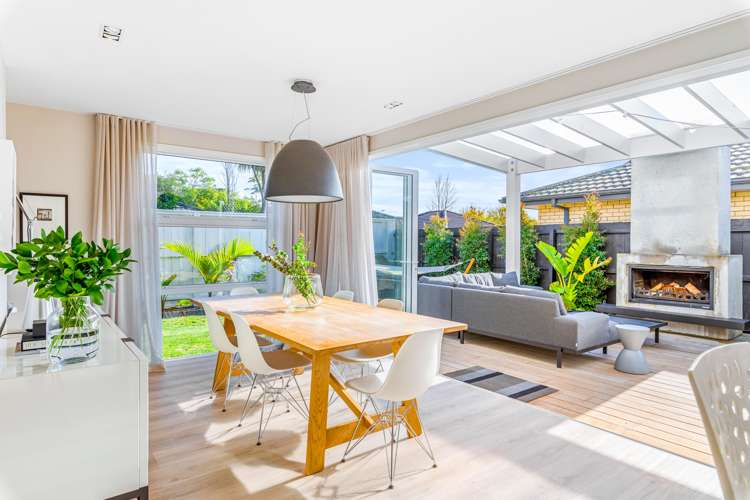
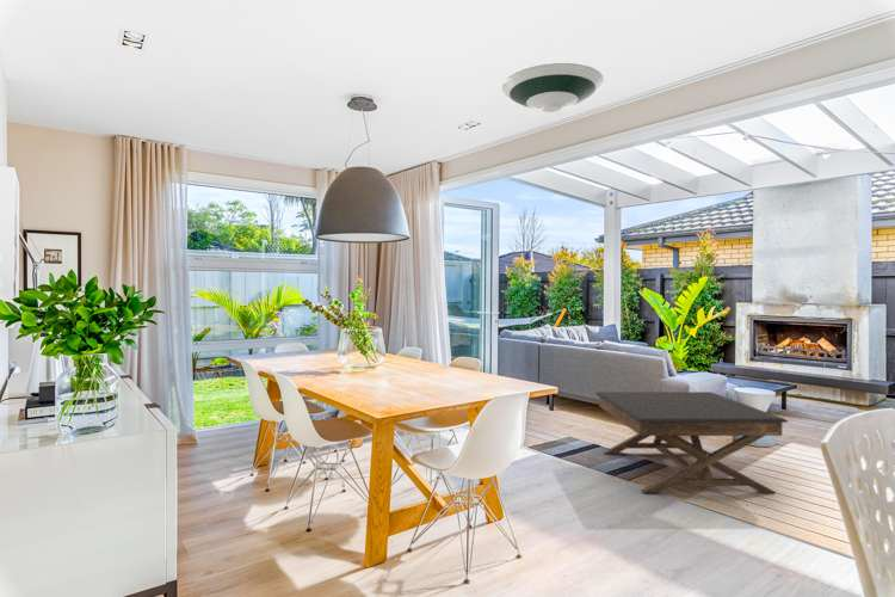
+ coffee table (679, 437)
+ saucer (551, 97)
